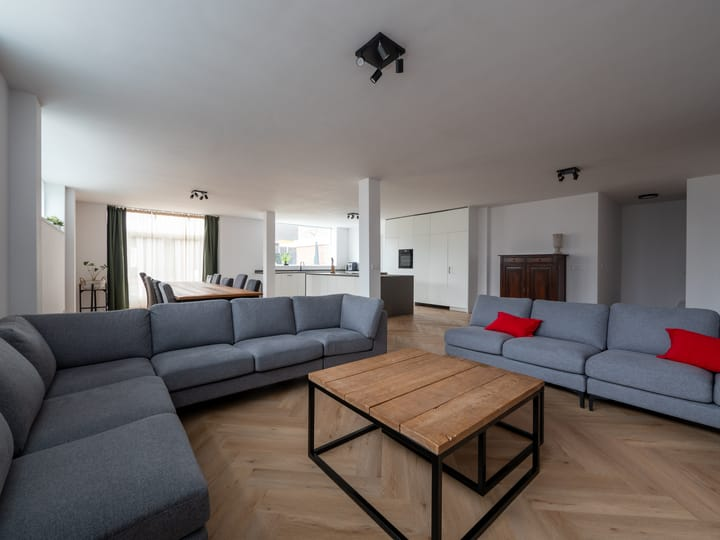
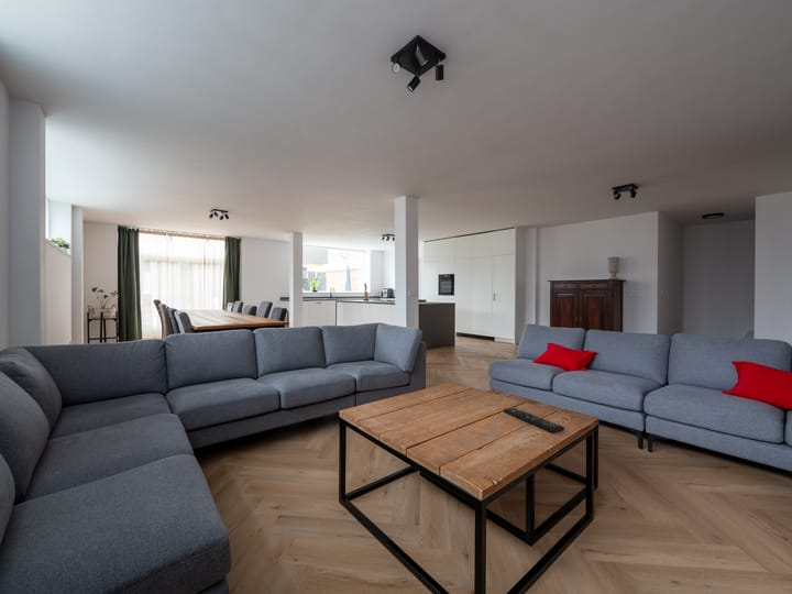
+ remote control (531, 418)
